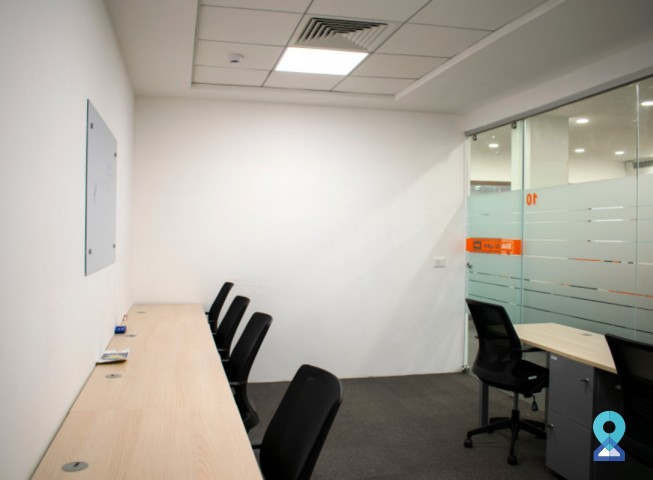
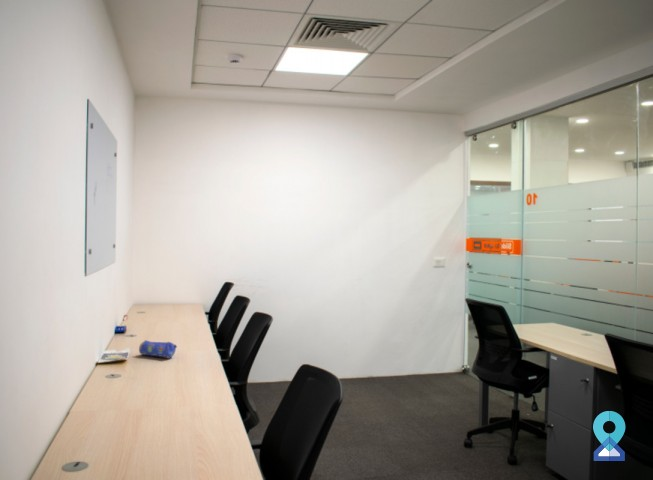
+ pencil case (157, 348)
